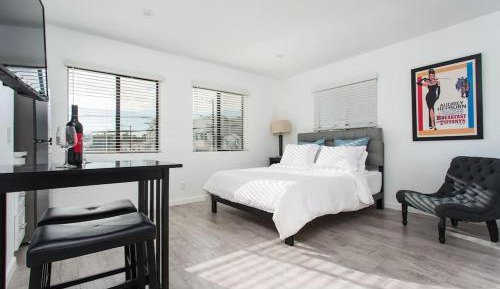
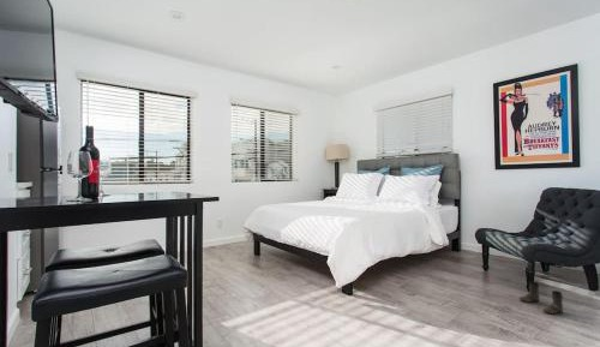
+ boots (539, 297)
